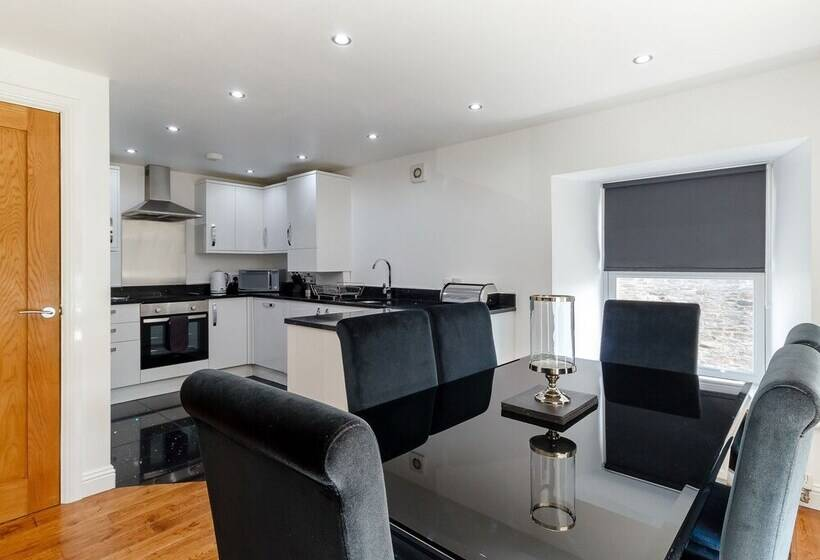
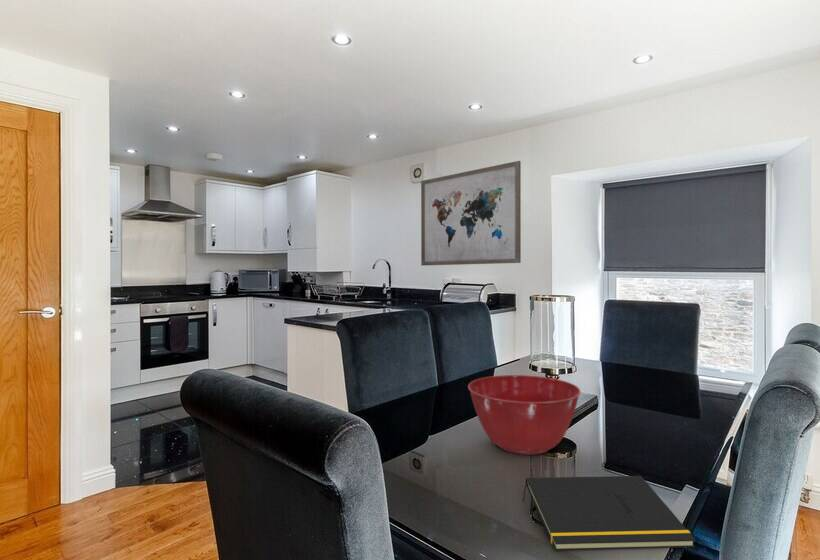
+ notepad (602, 509)
+ wall art (466, 218)
+ mixing bowl (522, 415)
